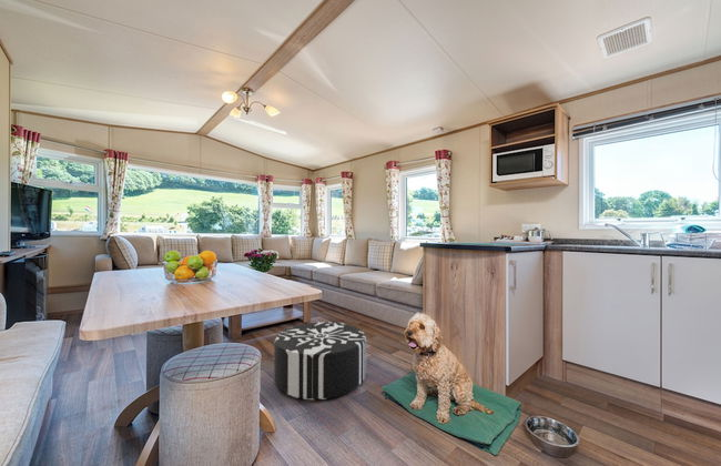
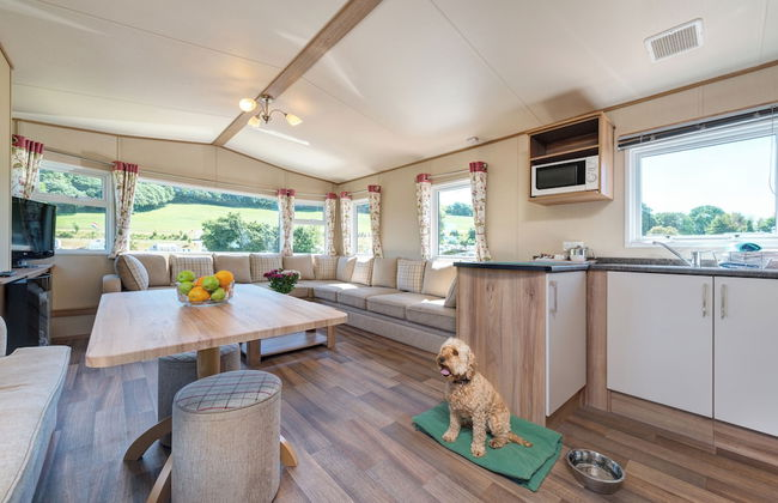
- pouf (321, 355)
